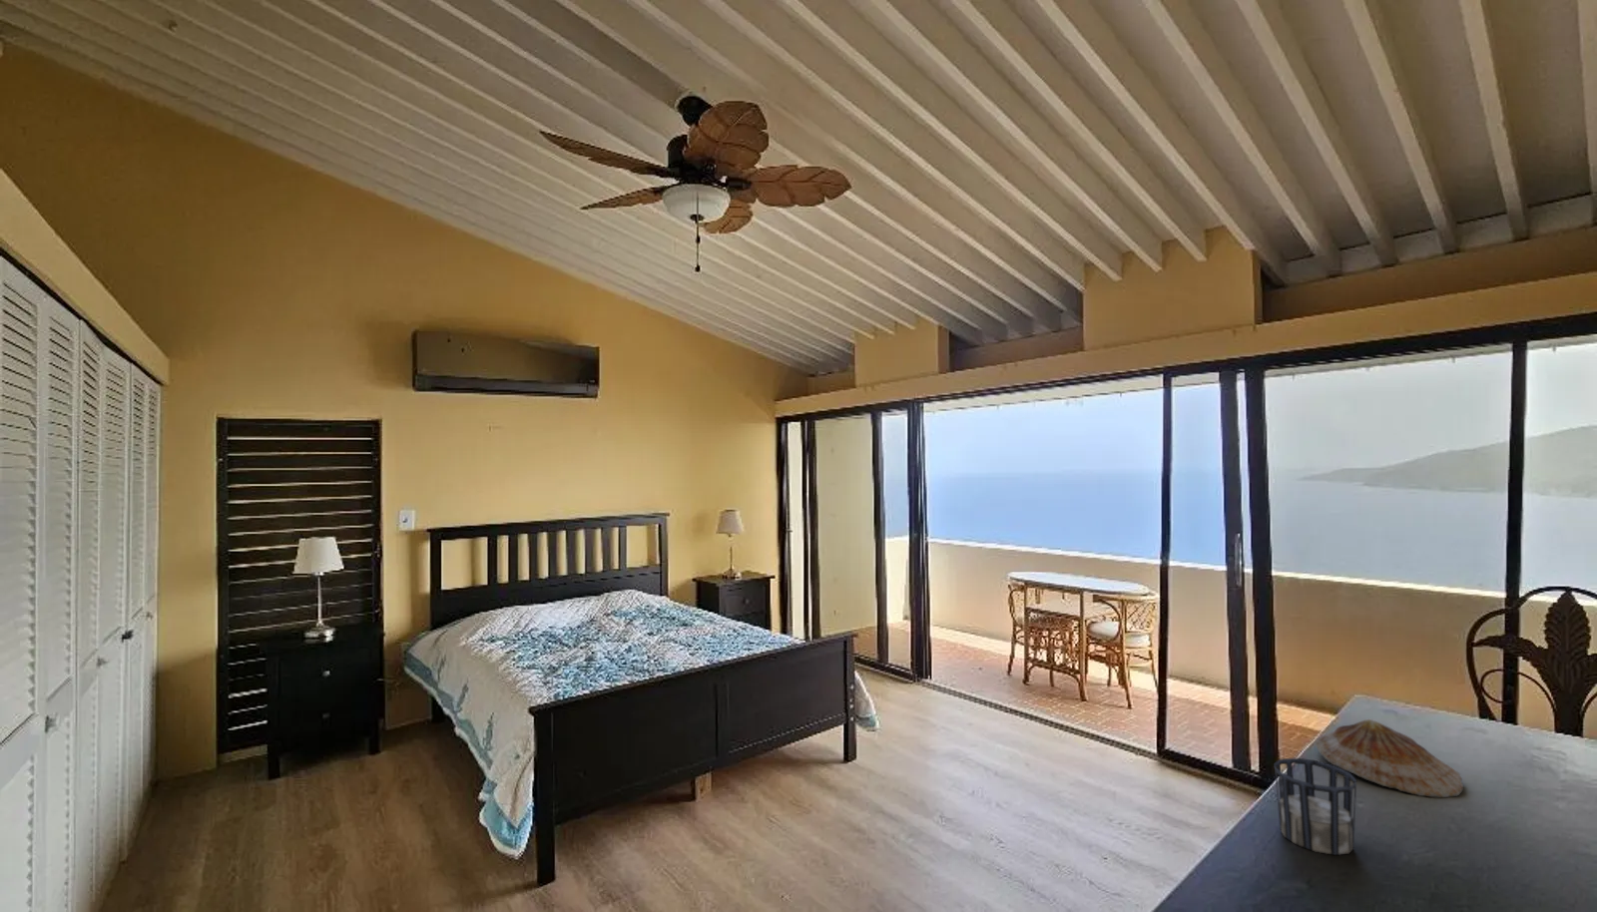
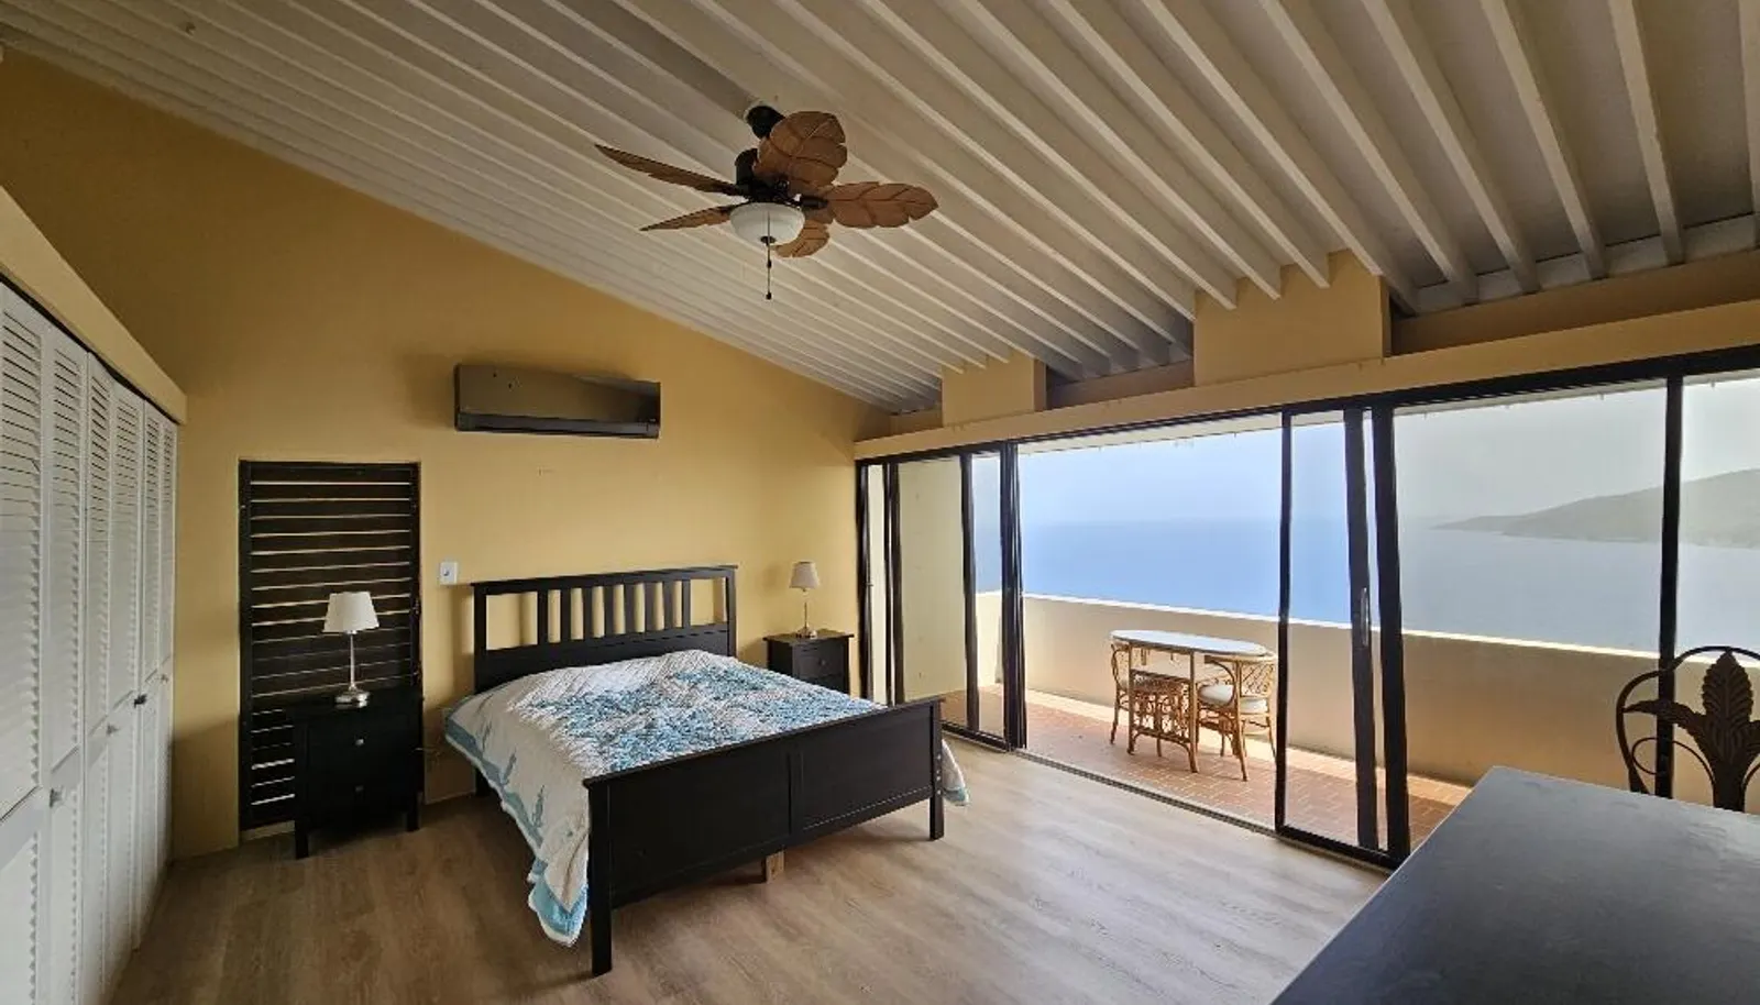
- cup (1314, 805)
- seashell (1382, 746)
